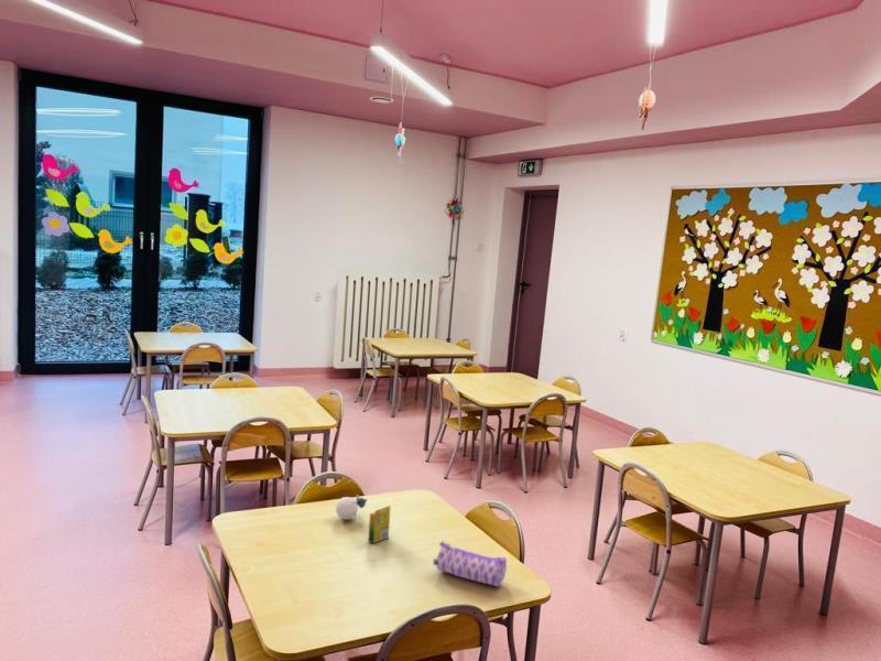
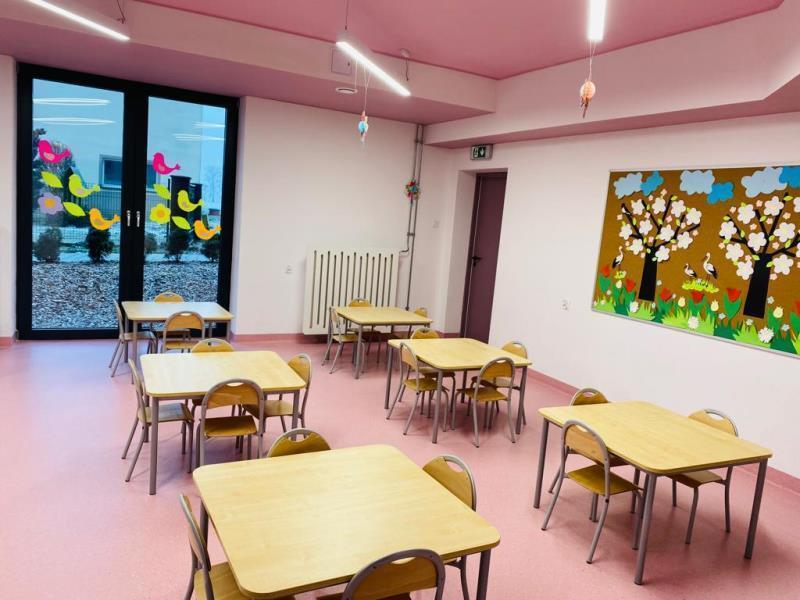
- crayon box (379, 522)
- pencil case (470, 562)
- toy figurine (351, 505)
